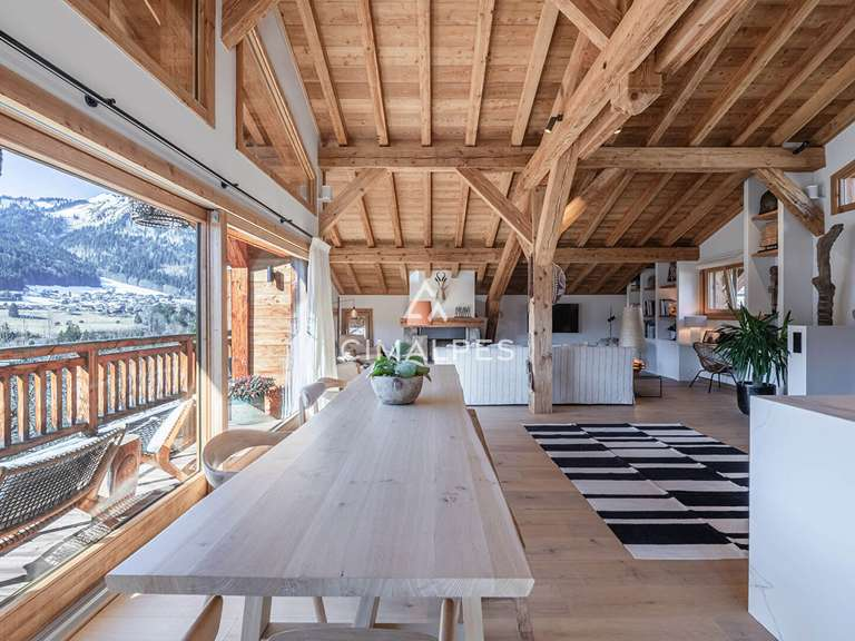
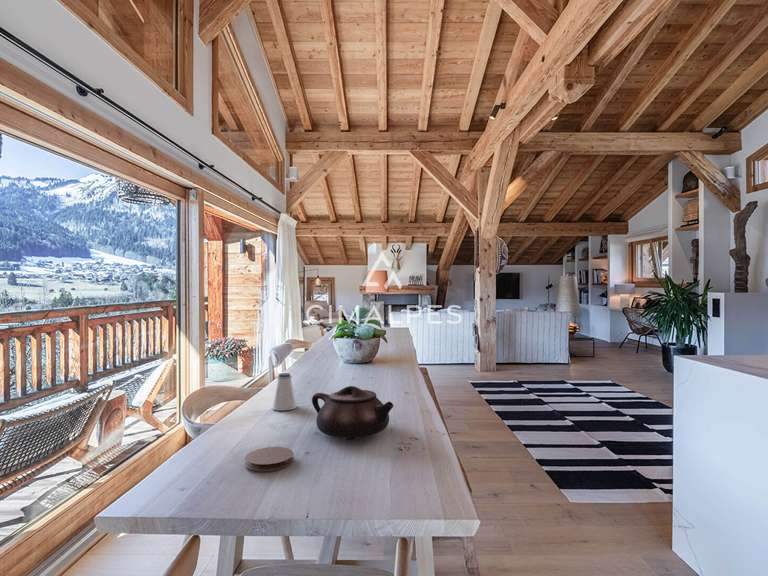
+ teapot (352, 408)
+ saltshaker (284, 390)
+ coaster (269, 458)
